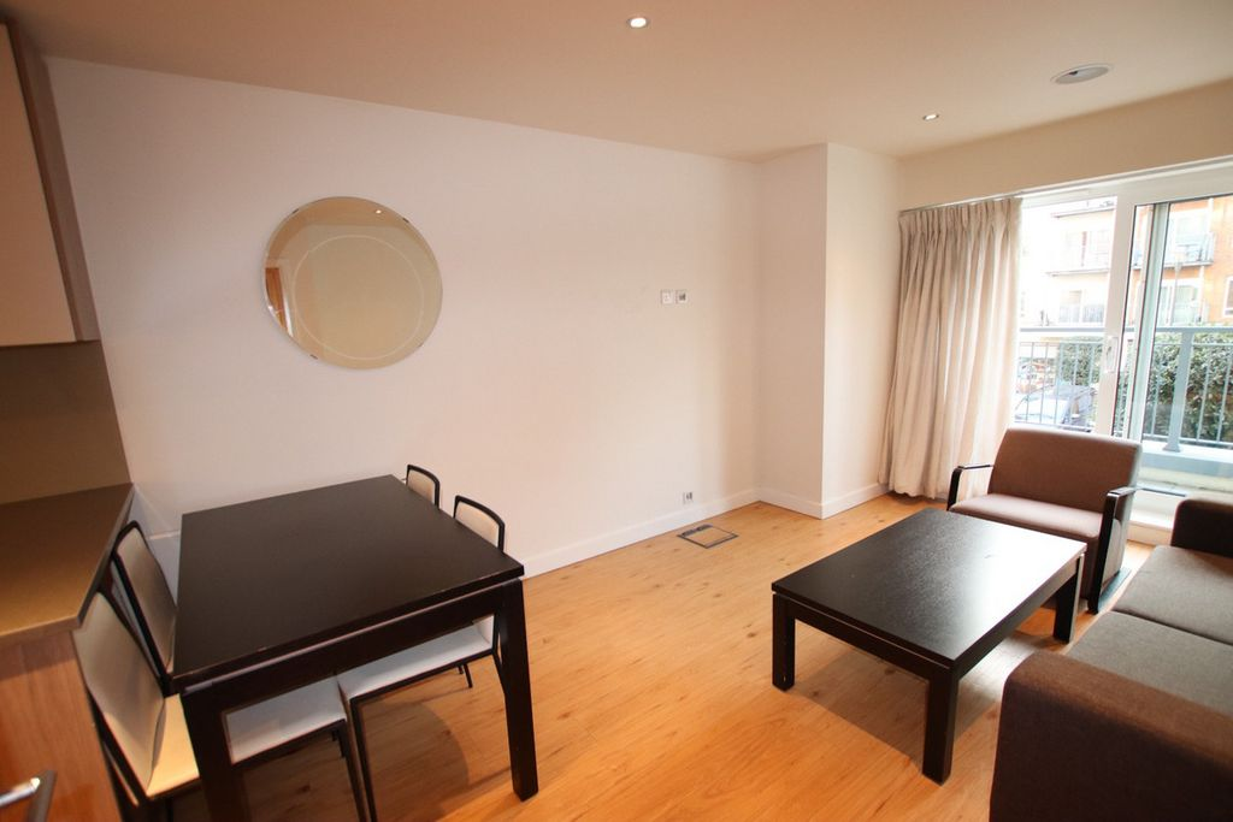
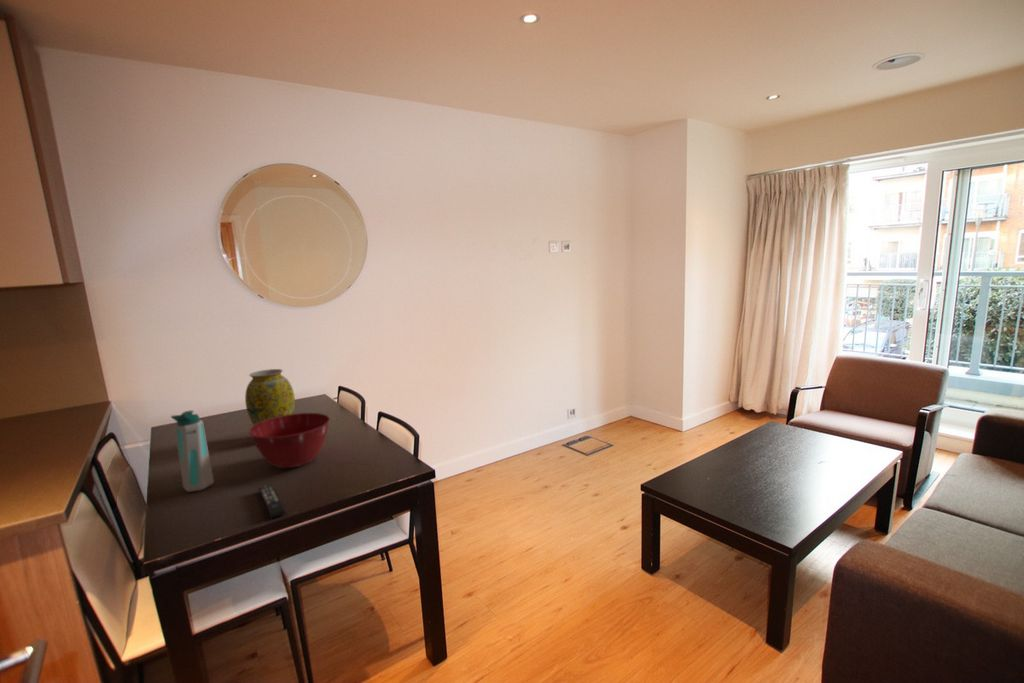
+ vase (271, 405)
+ remote control (270, 499)
+ mixing bowl (293, 442)
+ water bottle (192, 450)
